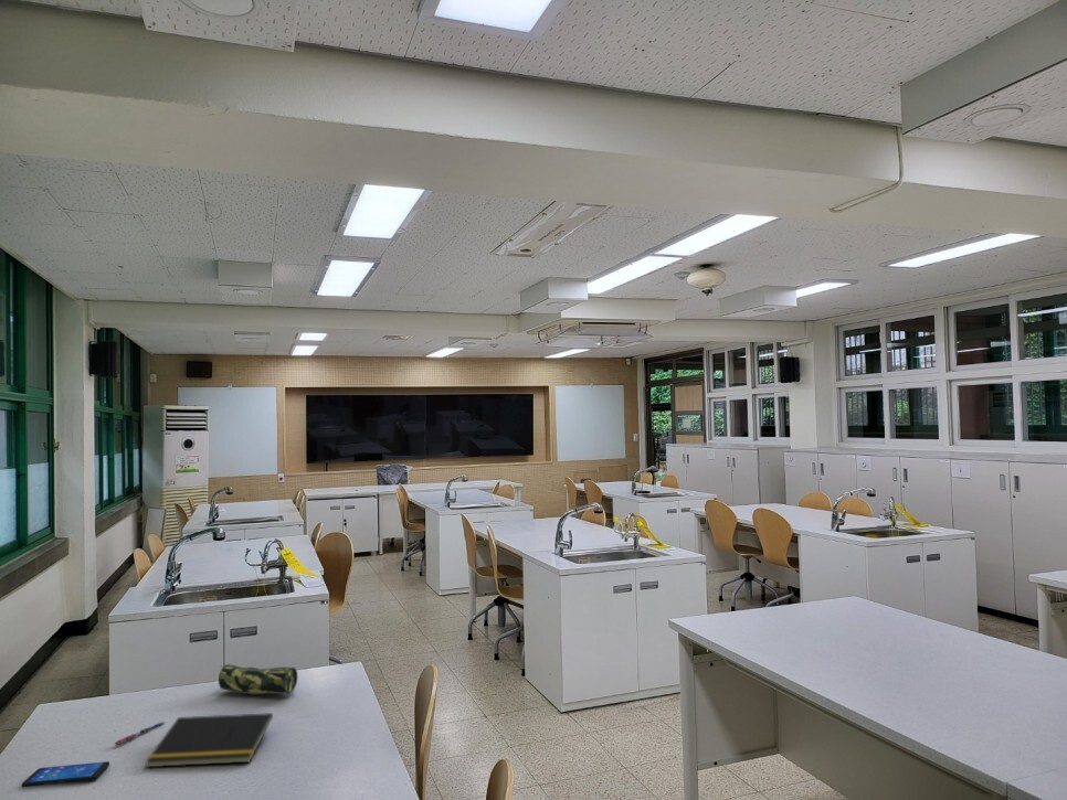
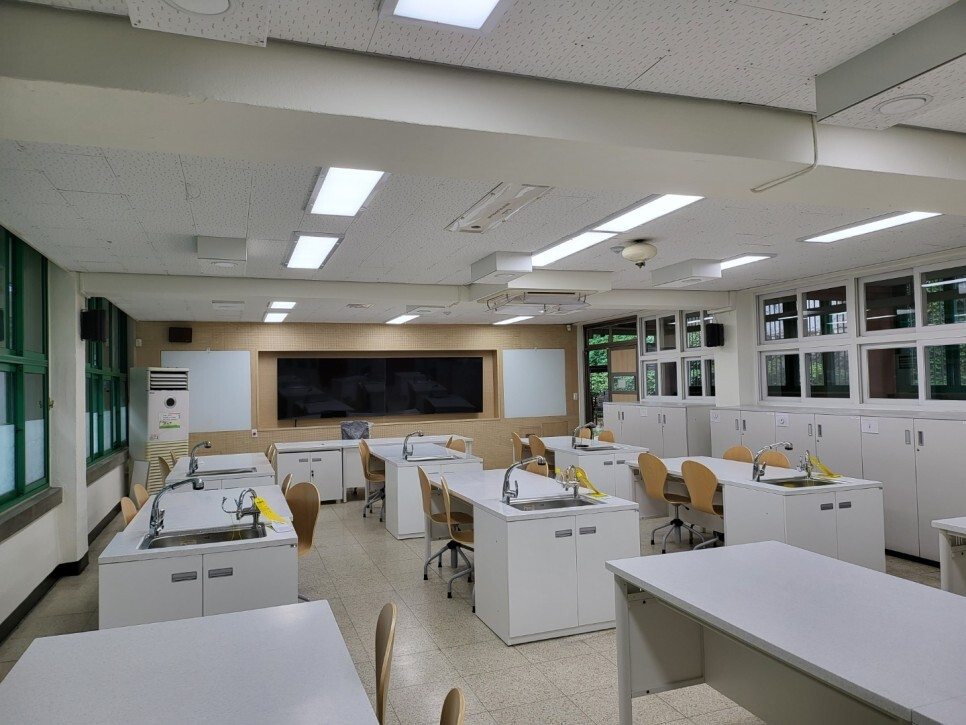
- notepad (212, 738)
- pen (140, 732)
- pencil case (256, 679)
- smartphone (66, 774)
